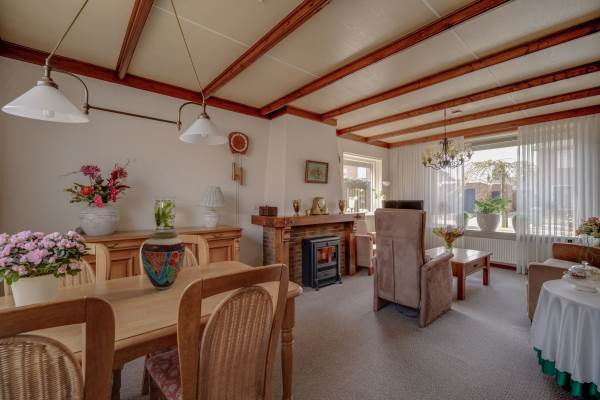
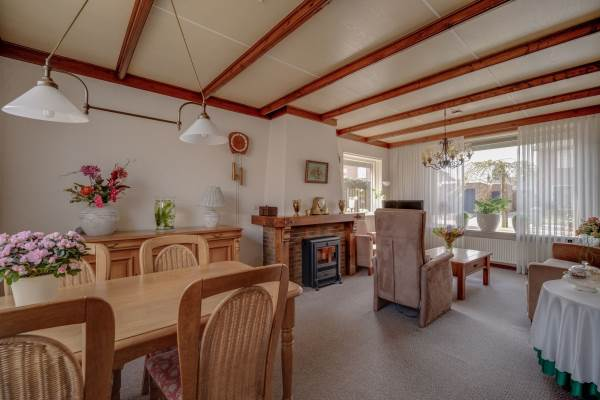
- vase (163, 260)
